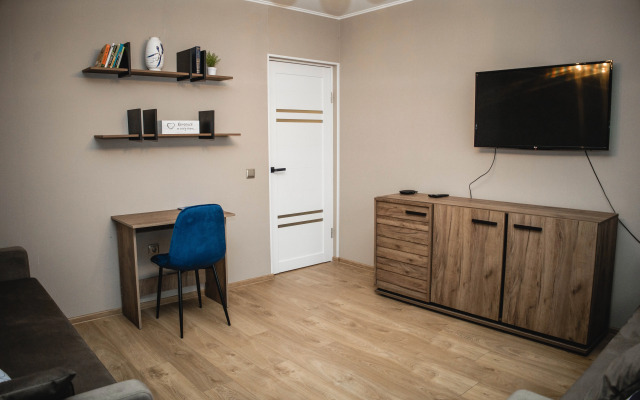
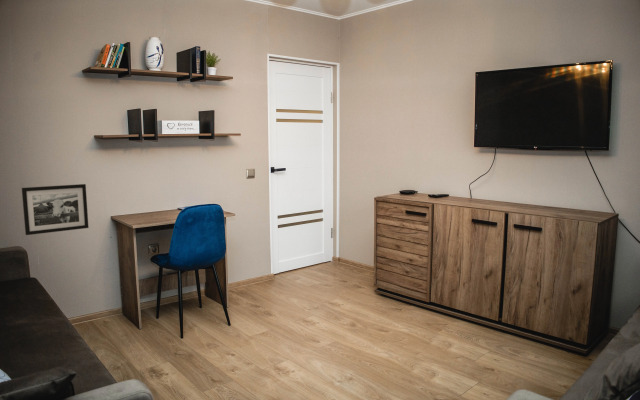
+ picture frame (56, 208)
